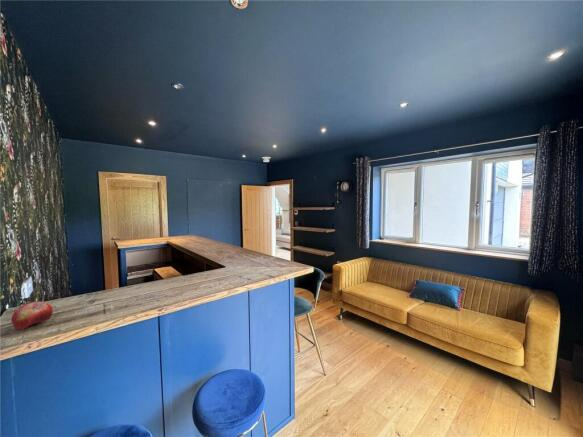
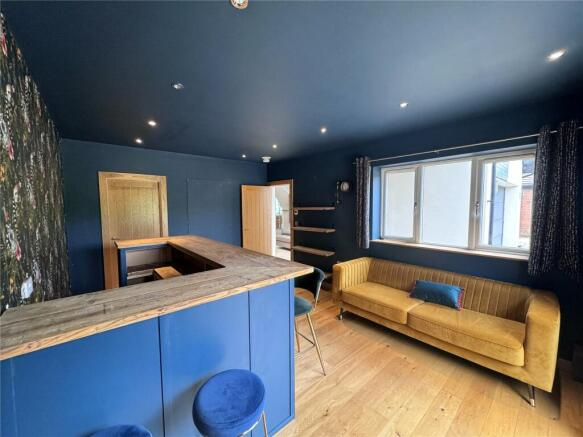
- fruit (32, 314)
